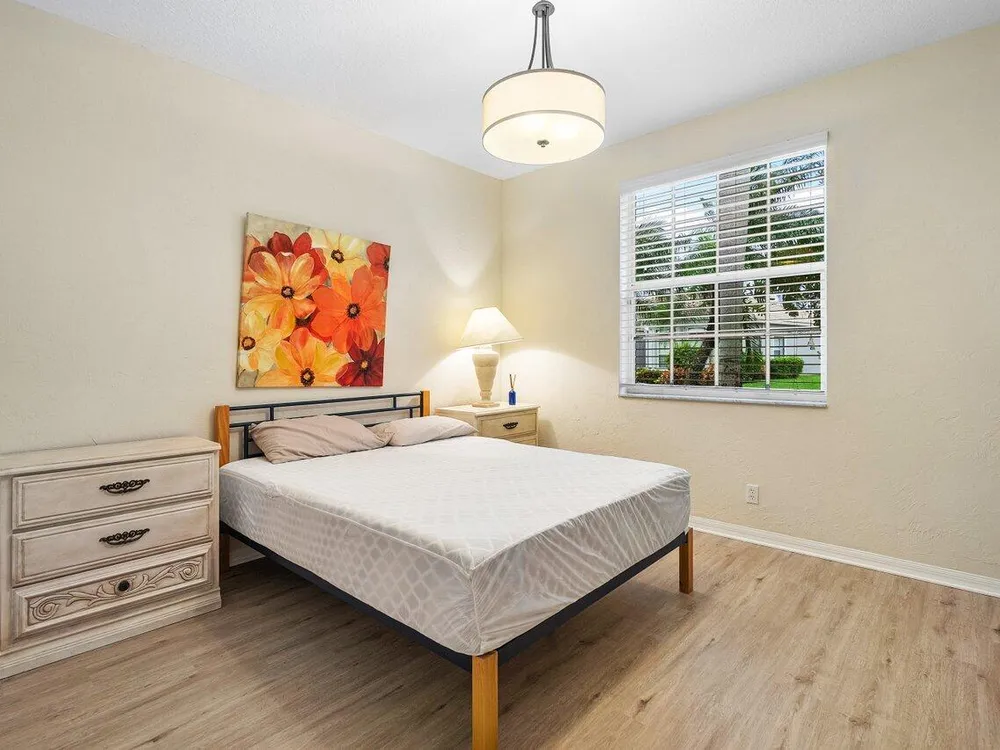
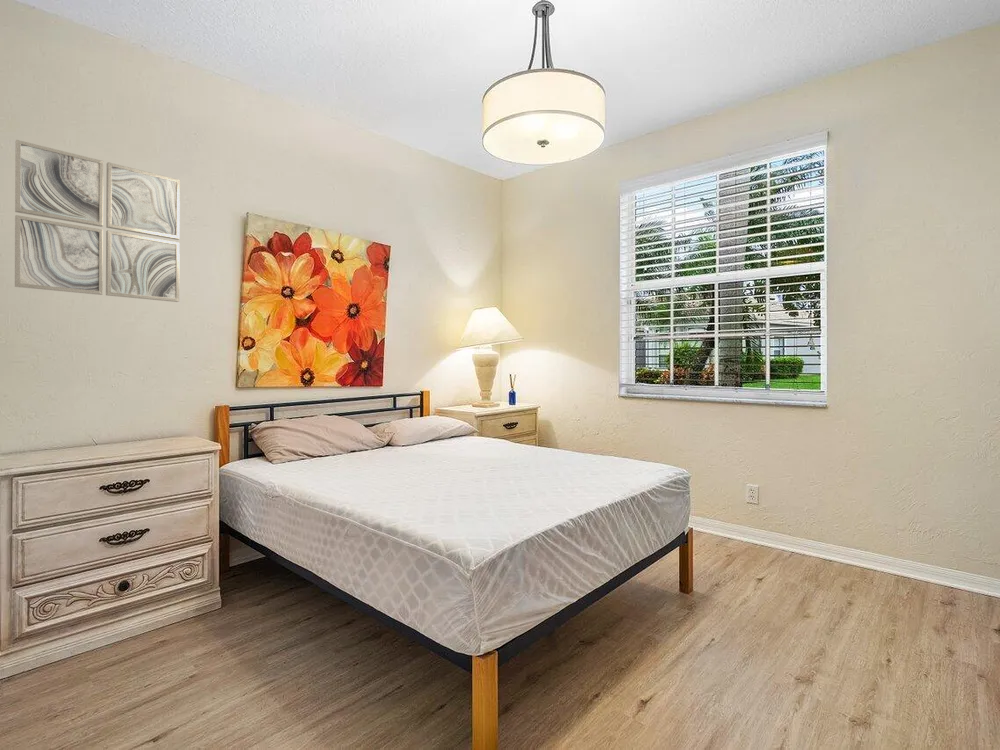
+ wall art (106, 227)
